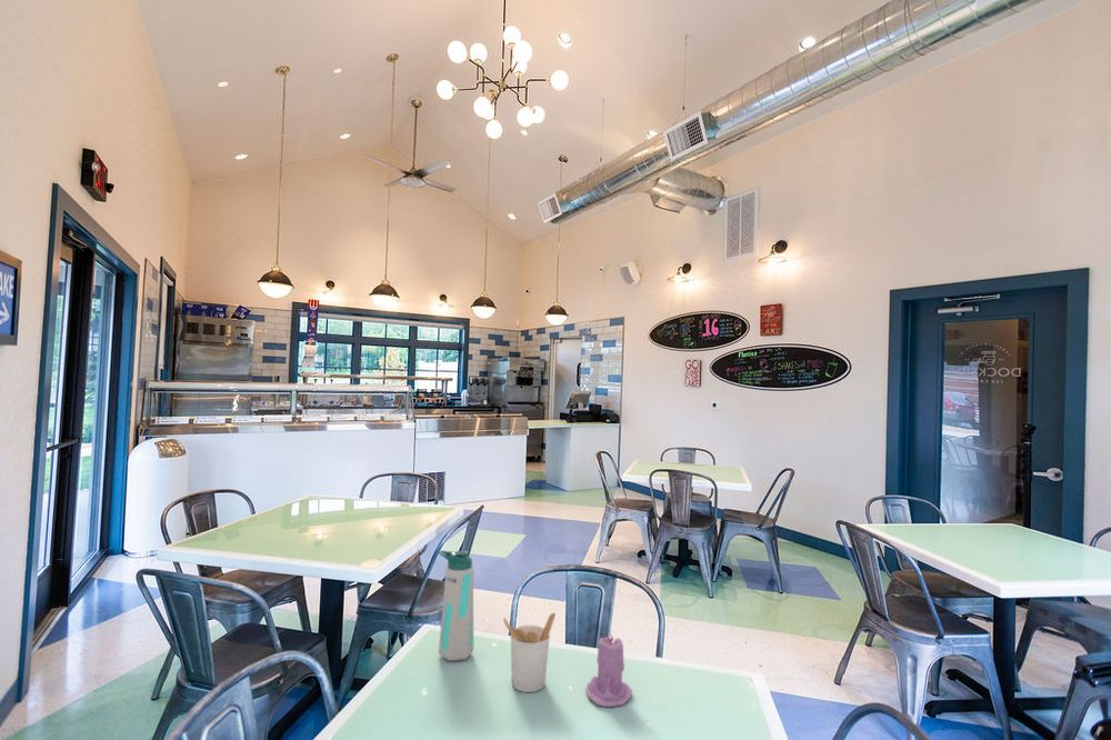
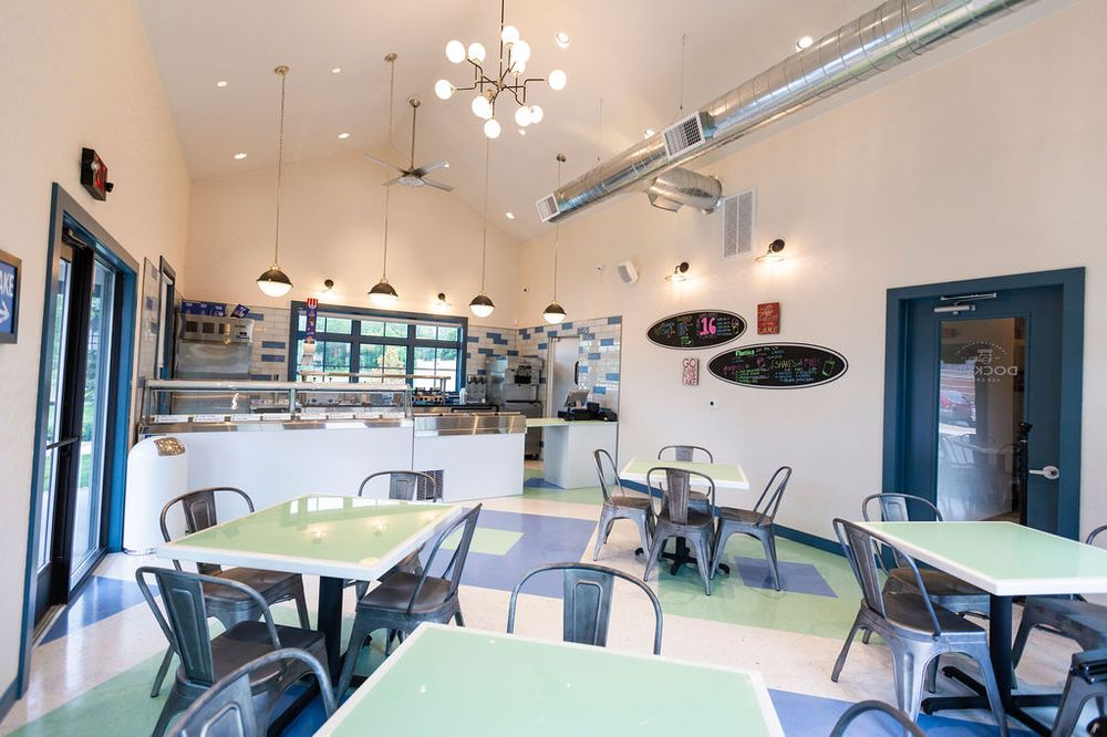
- water bottle (456, 602)
- utensil holder (527, 651)
- candle (609, 662)
